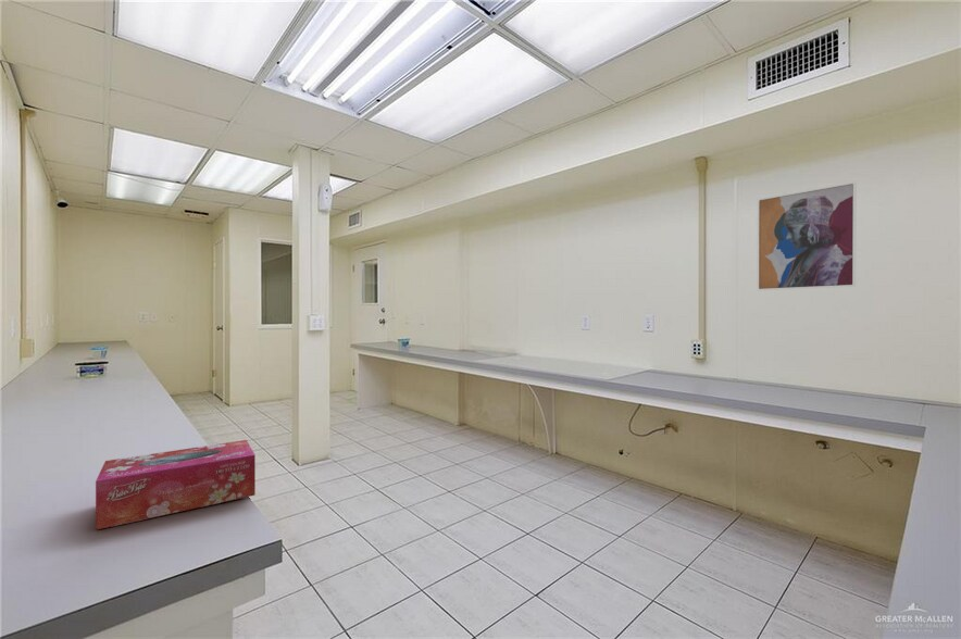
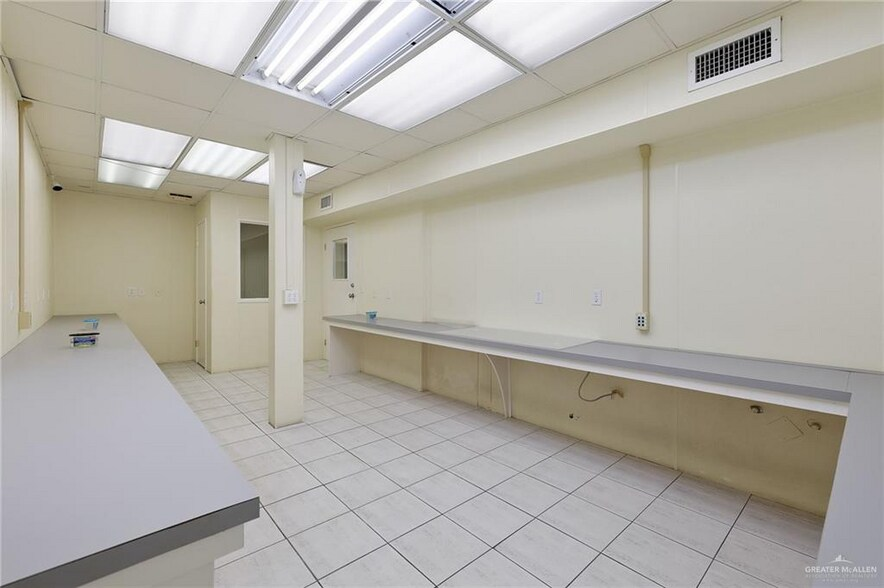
- tissue box (182, 478)
- wall art (803, 239)
